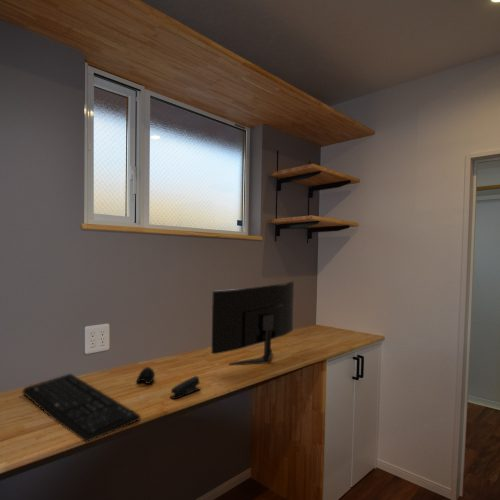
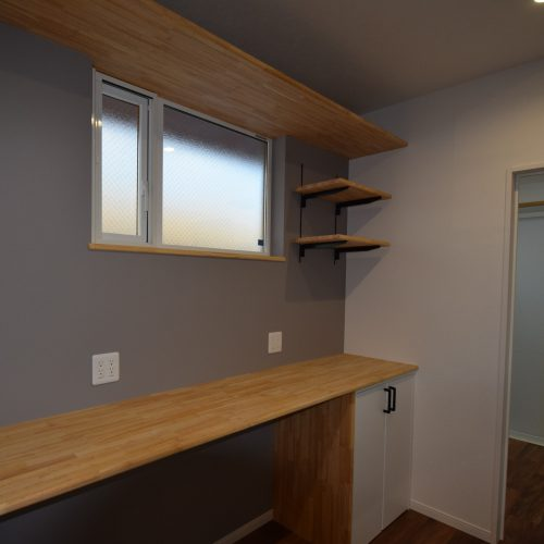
- monitor (260, 323)
- stapler (185, 386)
- keyboard (76, 402)
- computer mouse (146, 373)
